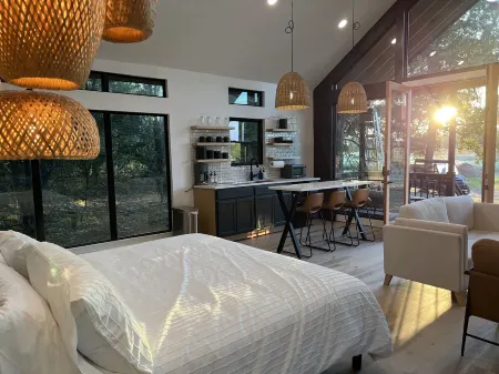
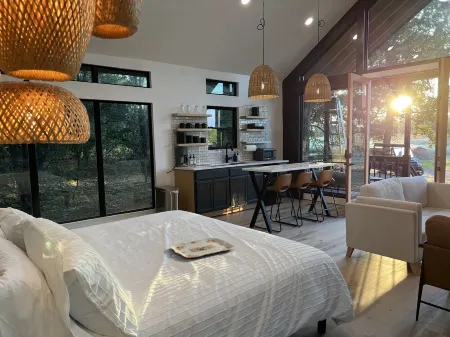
+ serving tray (202, 247)
